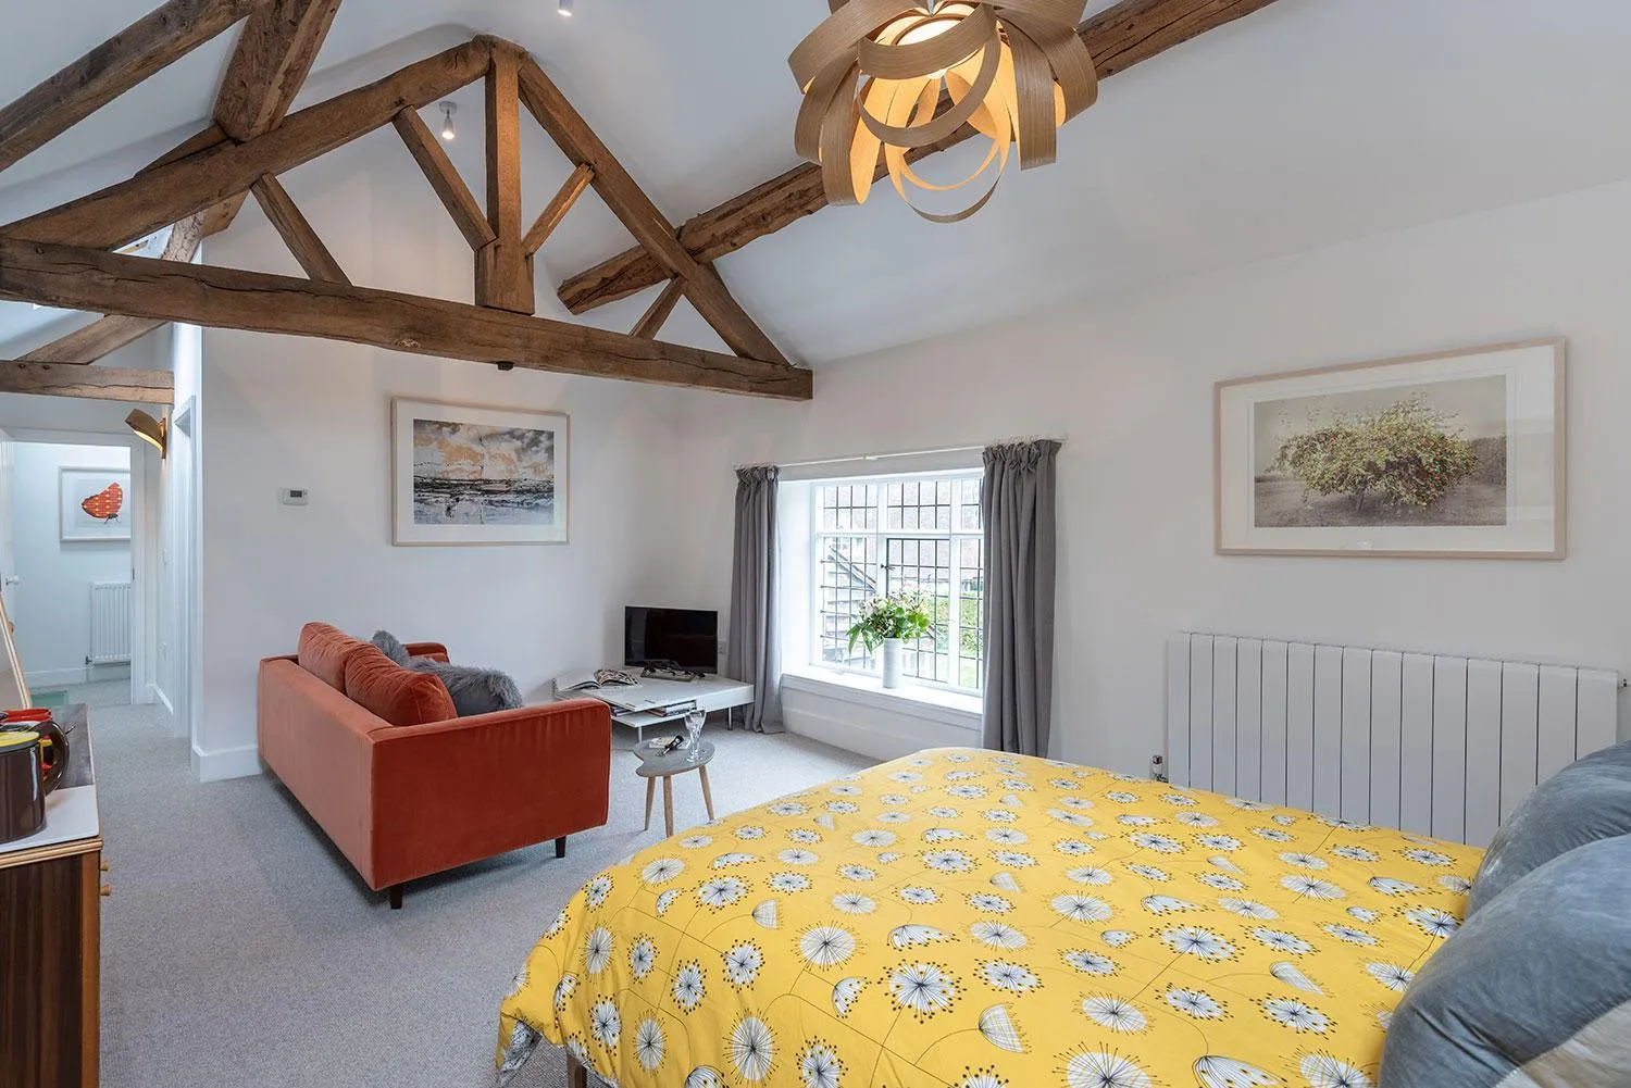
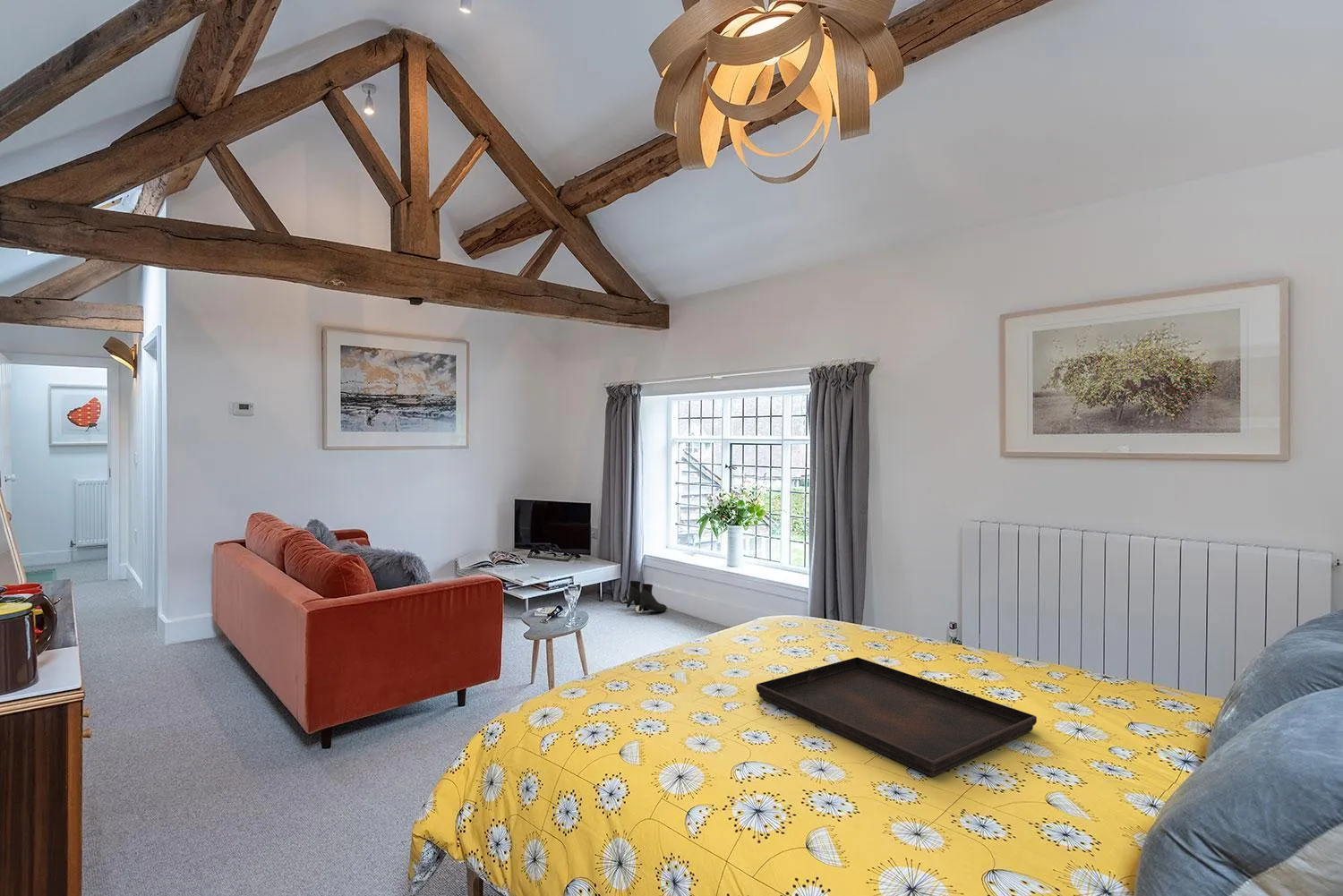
+ serving tray (887, 705)
+ boots (646, 594)
